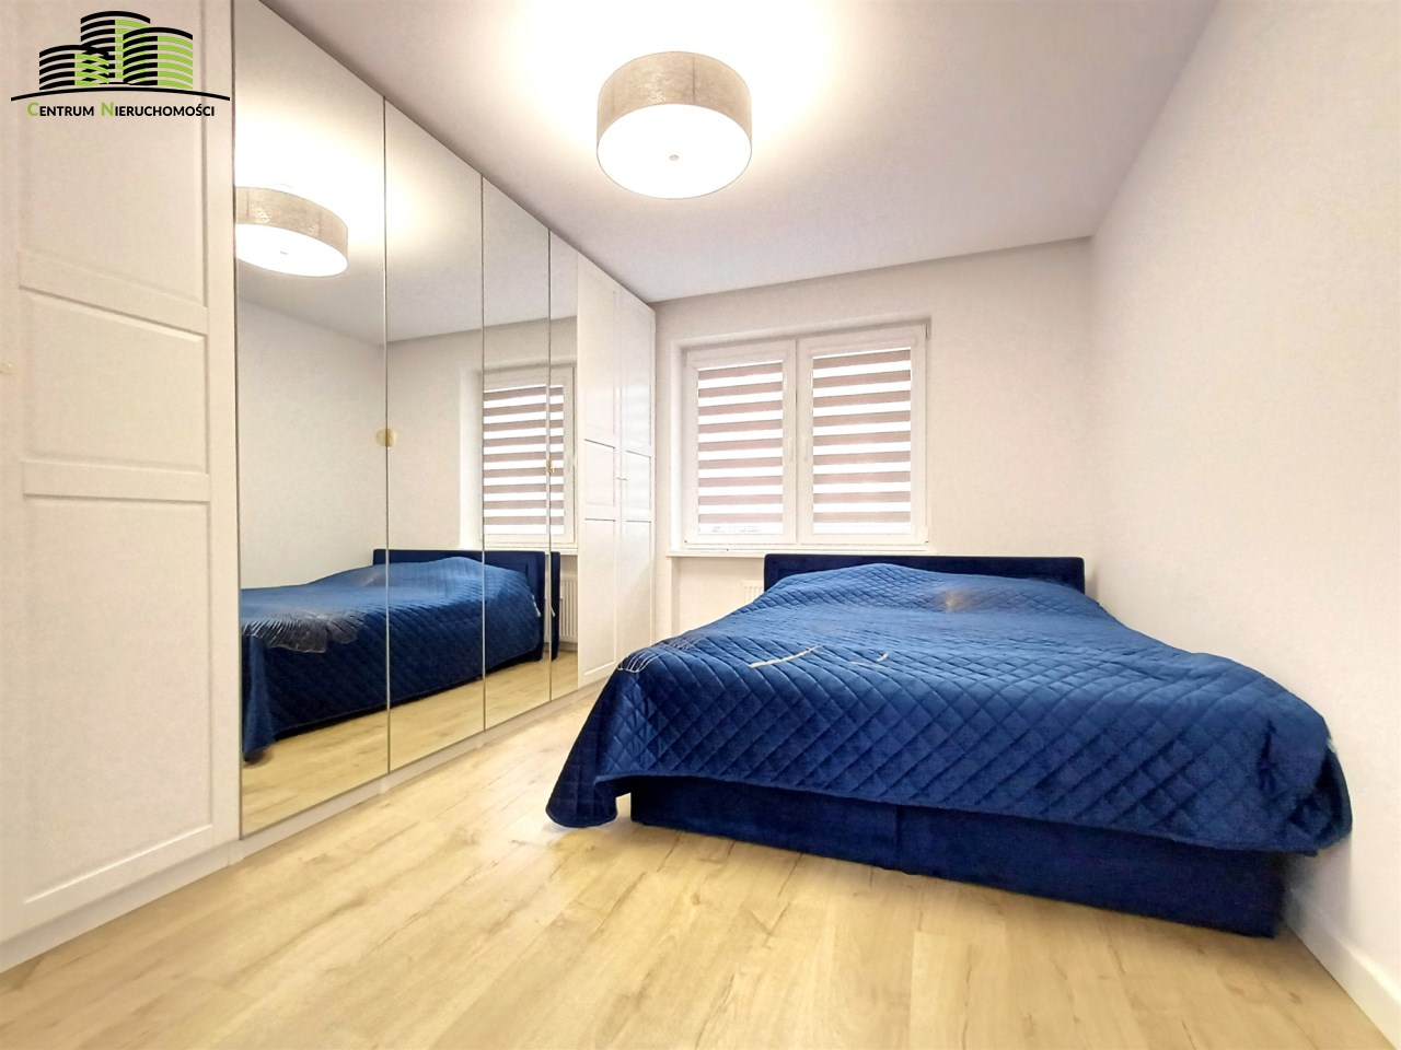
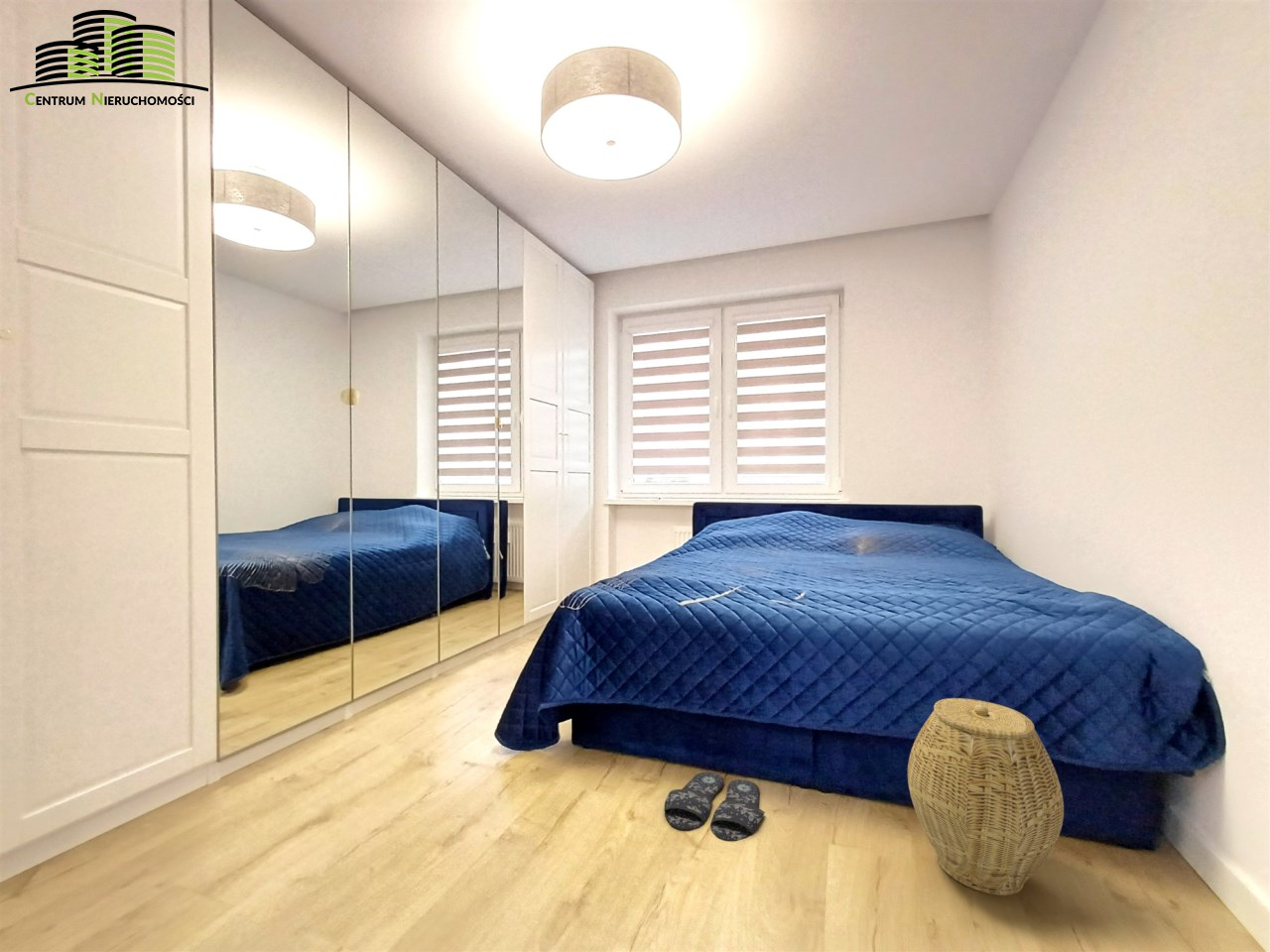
+ woven basket (980, 786)
+ slippers (713, 796)
